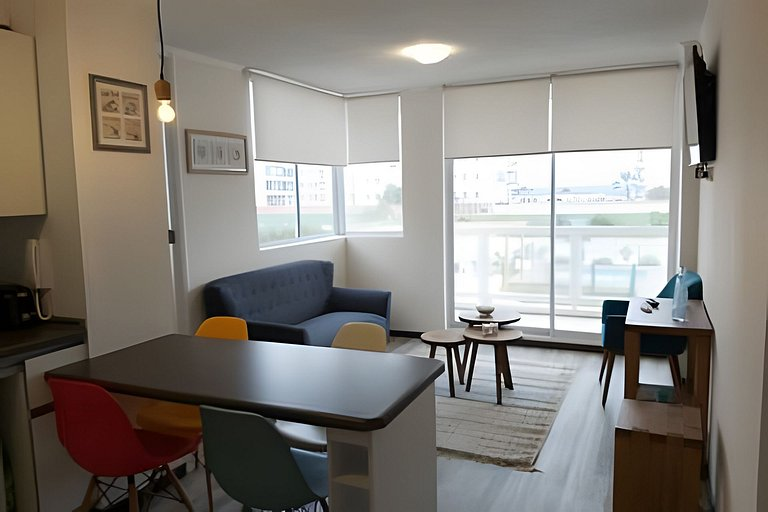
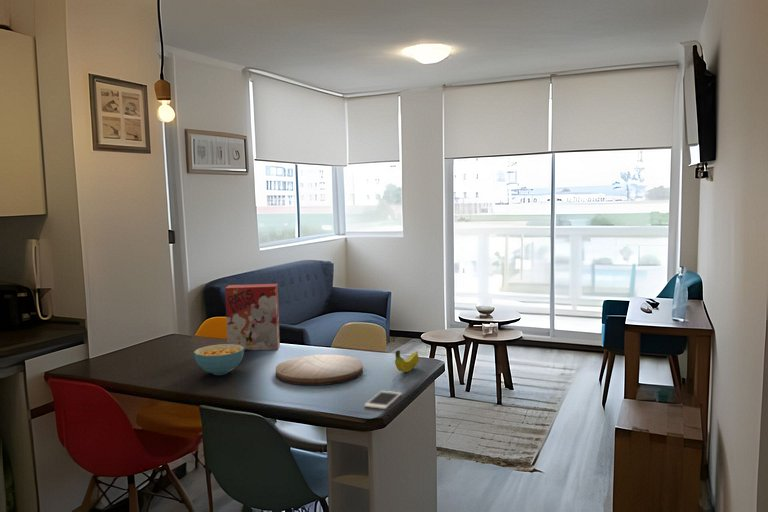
+ cell phone (383, 399)
+ cereal box (253, 316)
+ fruit (407, 359)
+ cereal bowl (219, 361)
+ cutting board (319, 368)
